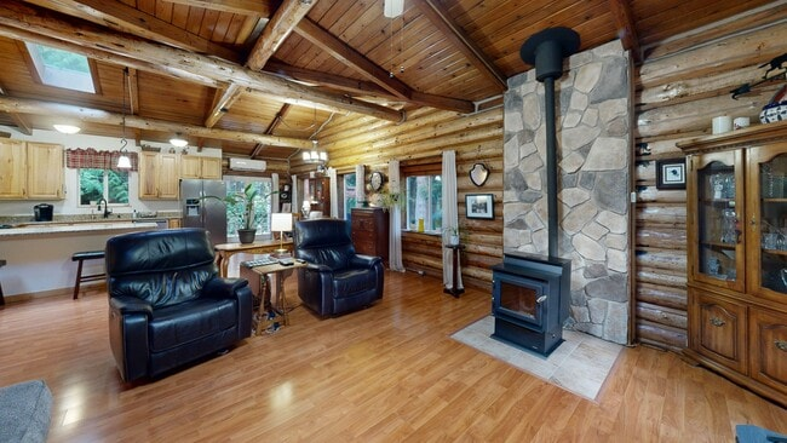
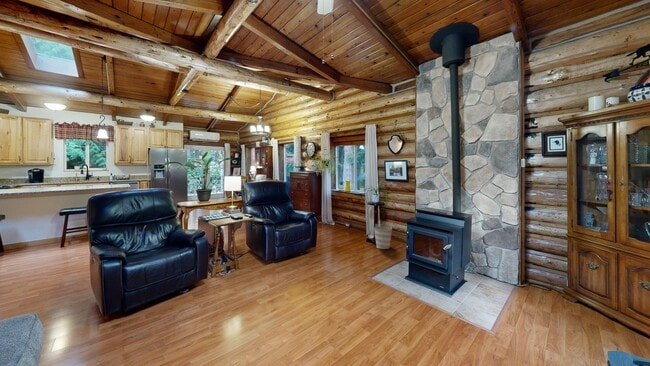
+ bucket (383, 236)
